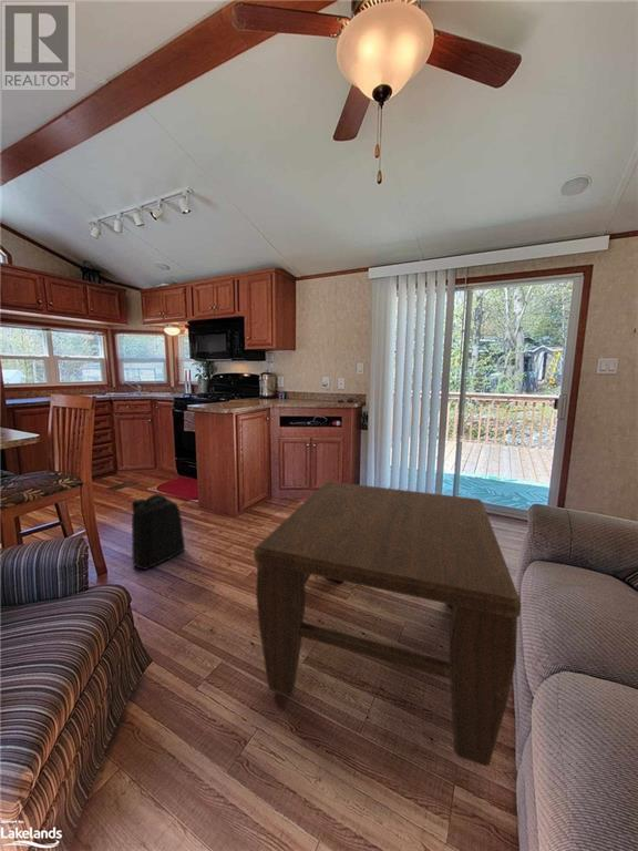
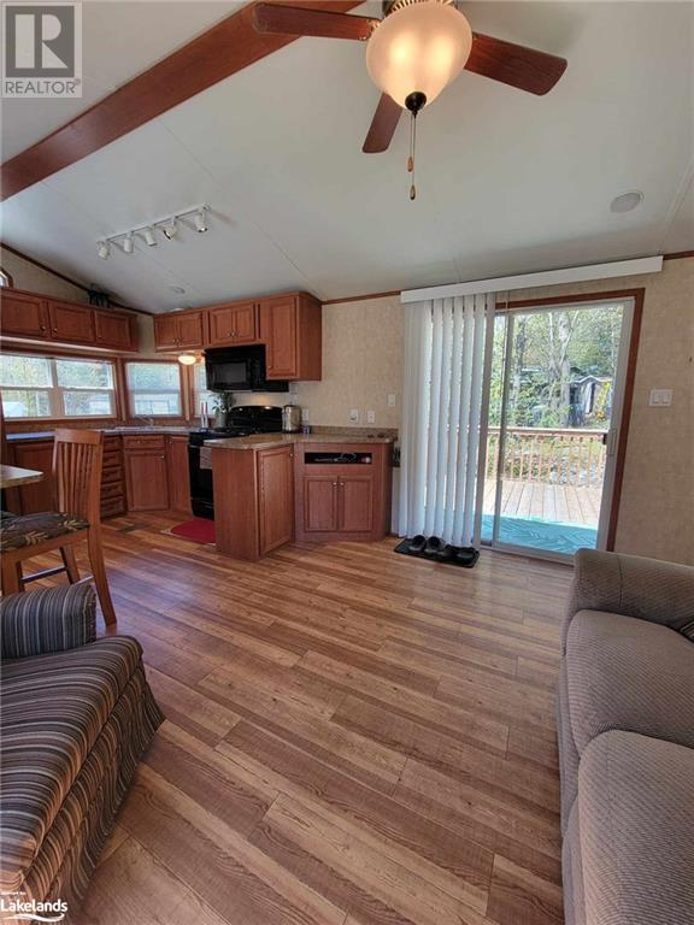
- coffee table (384, 582)
- backpack (154, 525)
